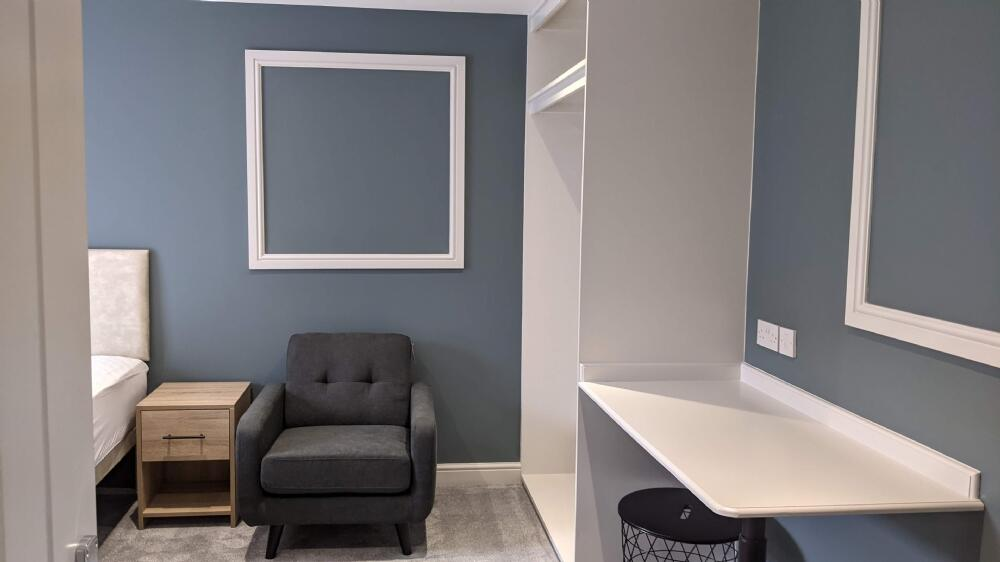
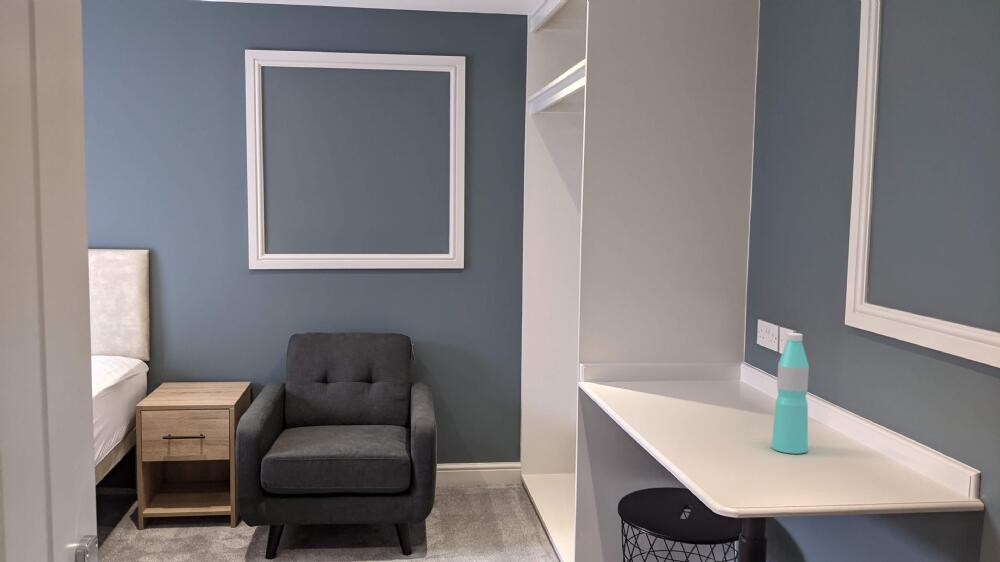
+ water bottle (792, 391)
